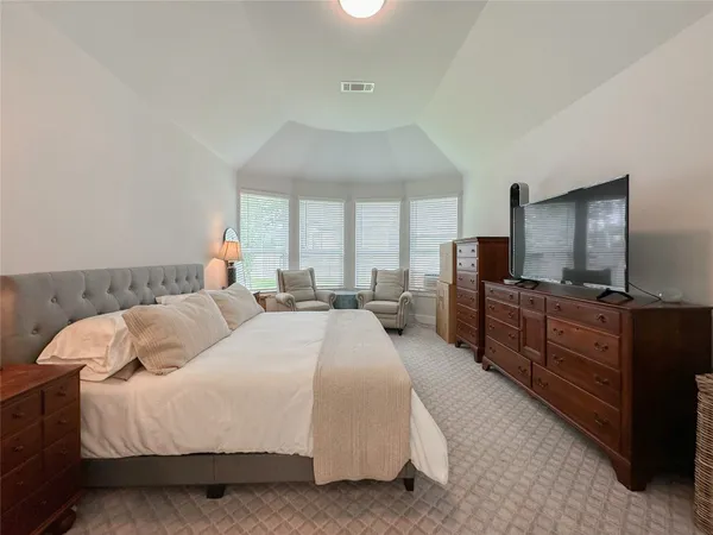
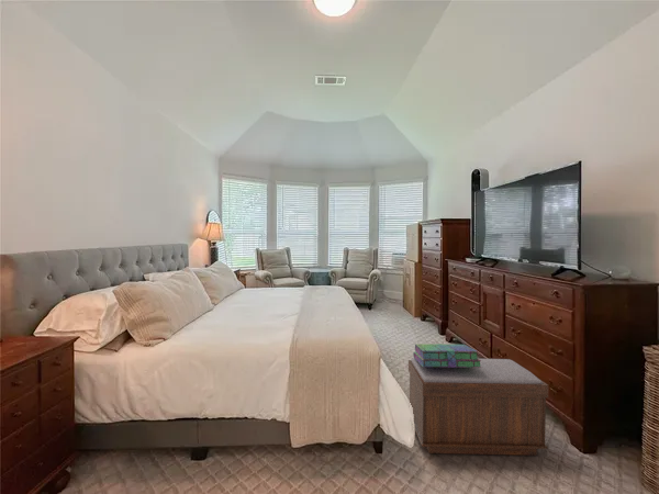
+ stack of books (445, 358)
+ bench (470, 402)
